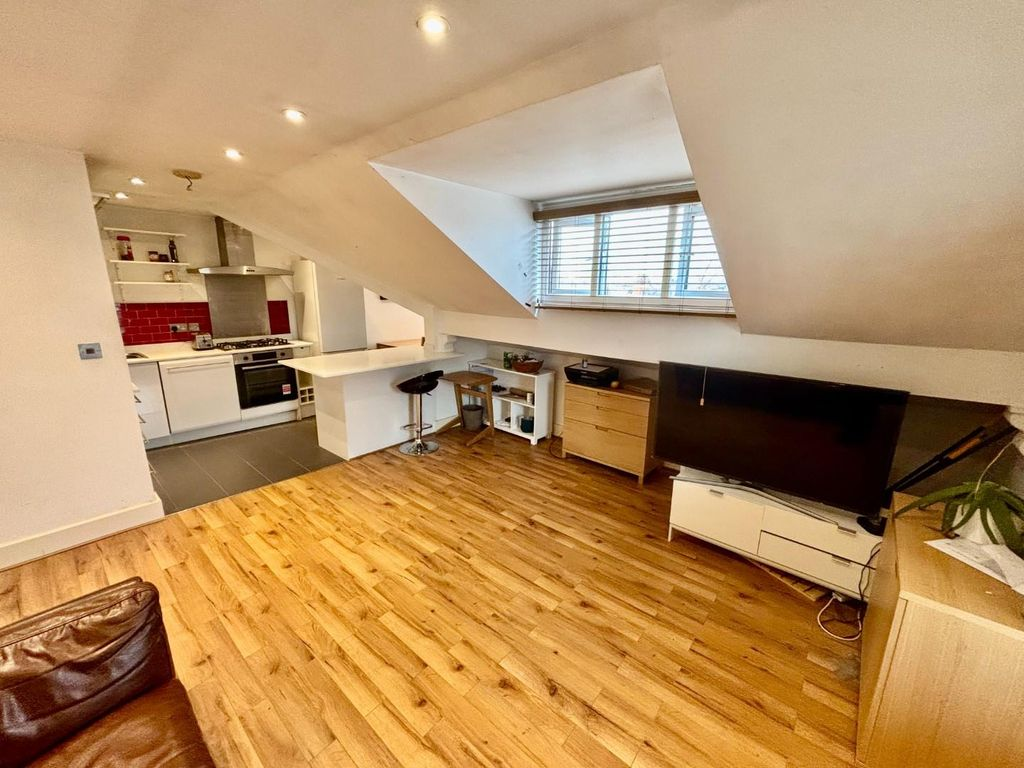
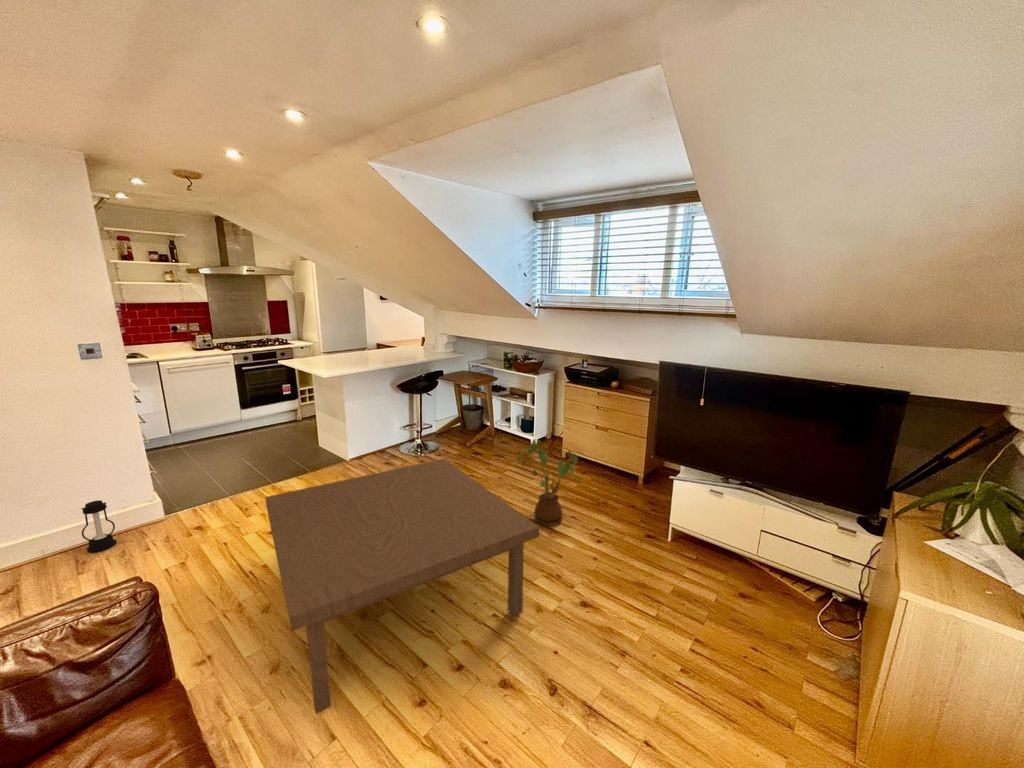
+ coffee table (395, 553)
+ house plant (548, 481)
+ lantern (97, 523)
